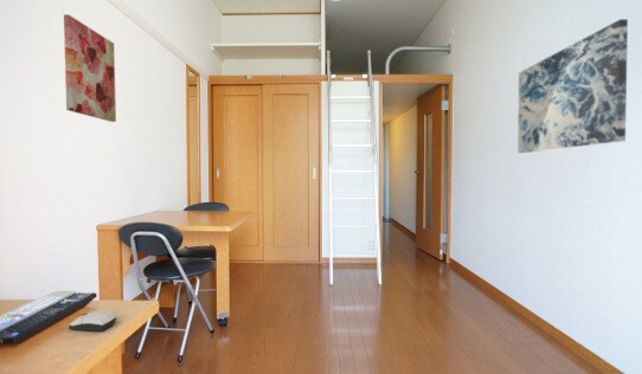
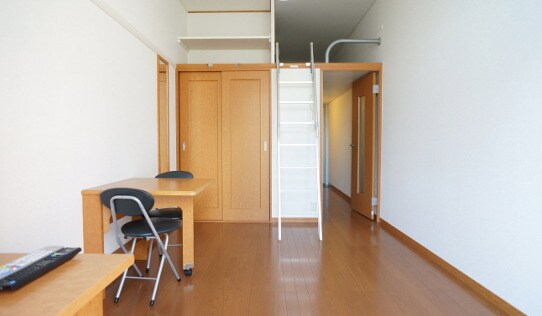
- wall art (561, 99)
- computer mouse (92, 318)
- wall art (92, 73)
